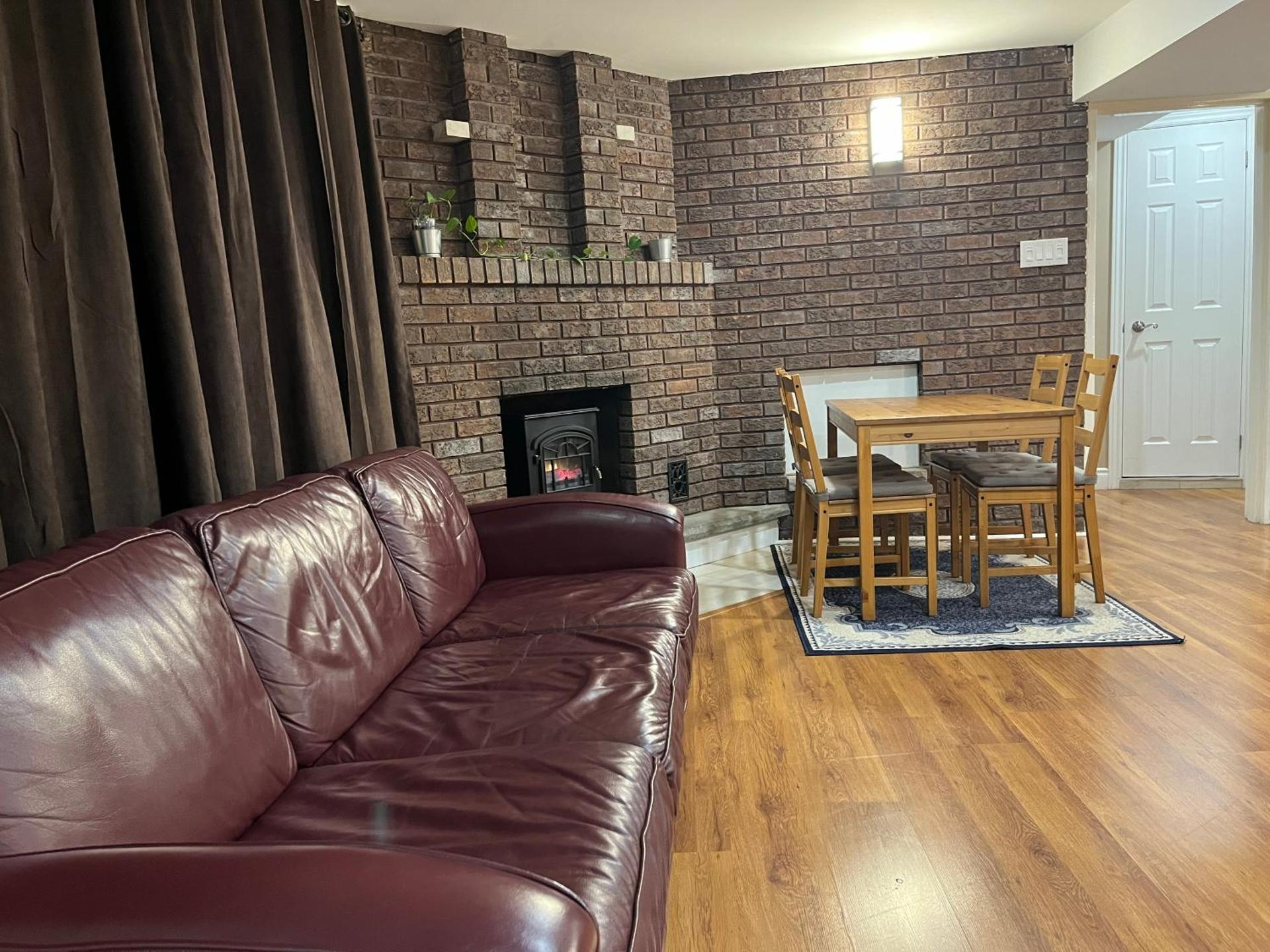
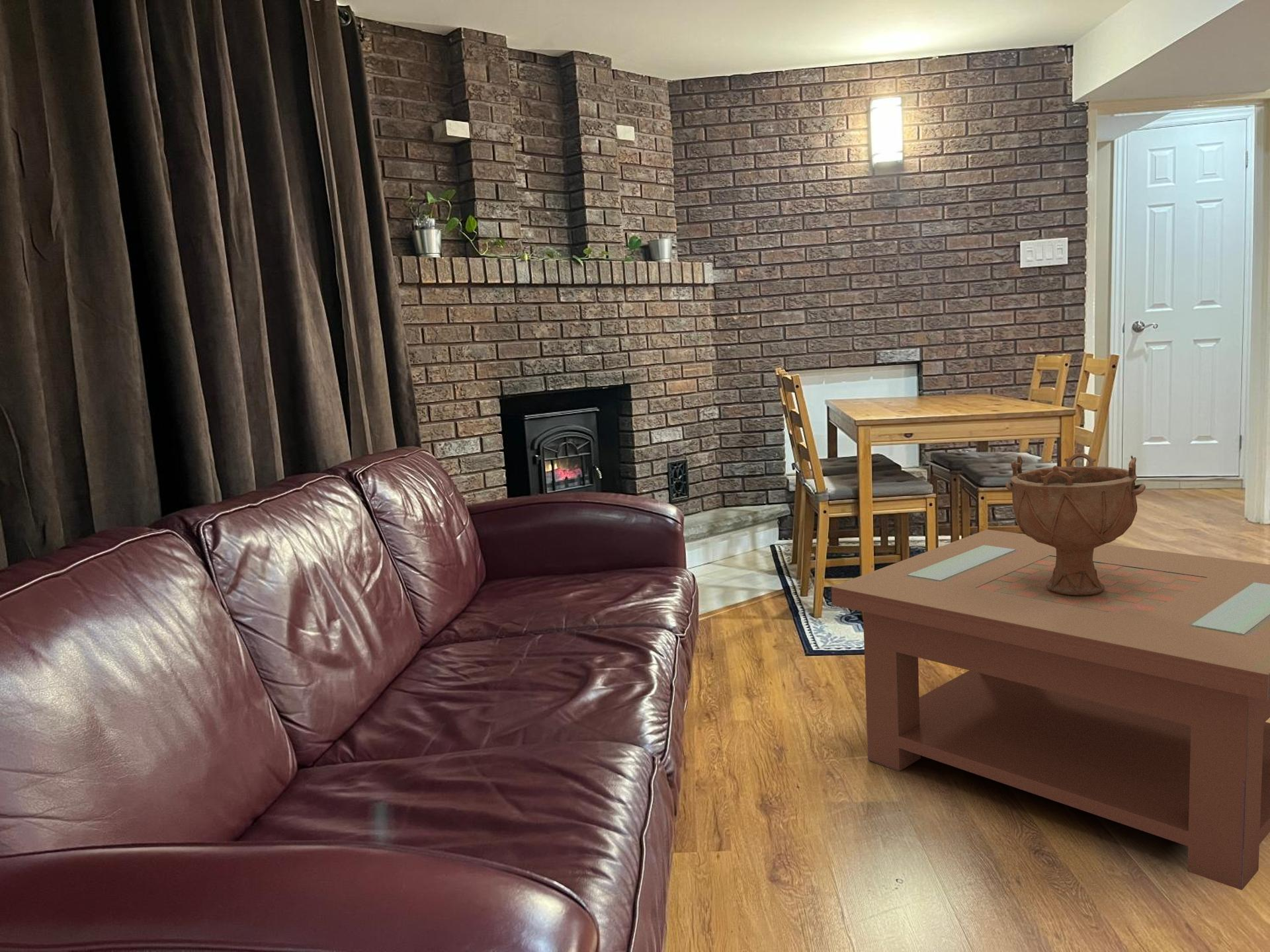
+ coffee table (1089, 676)
+ decorative bowl (1072, 521)
